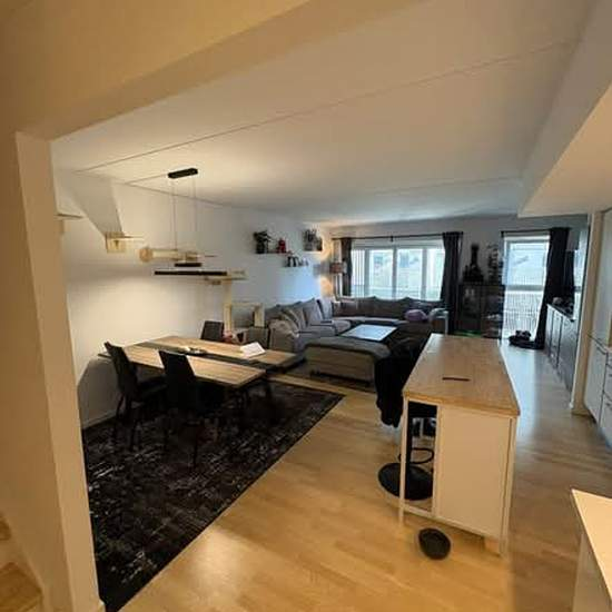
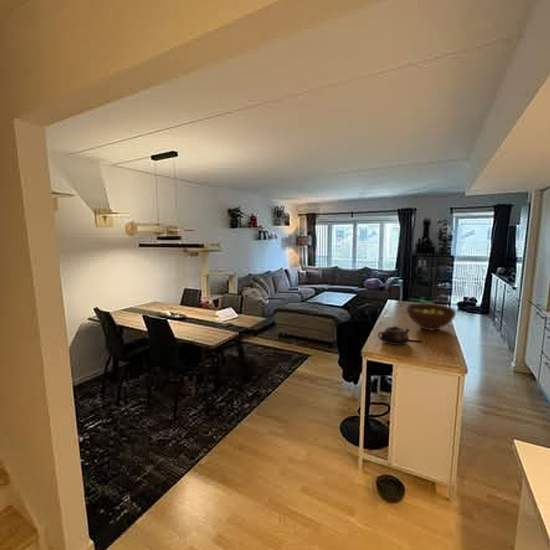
+ teapot (393, 334)
+ fruit bowl (430, 318)
